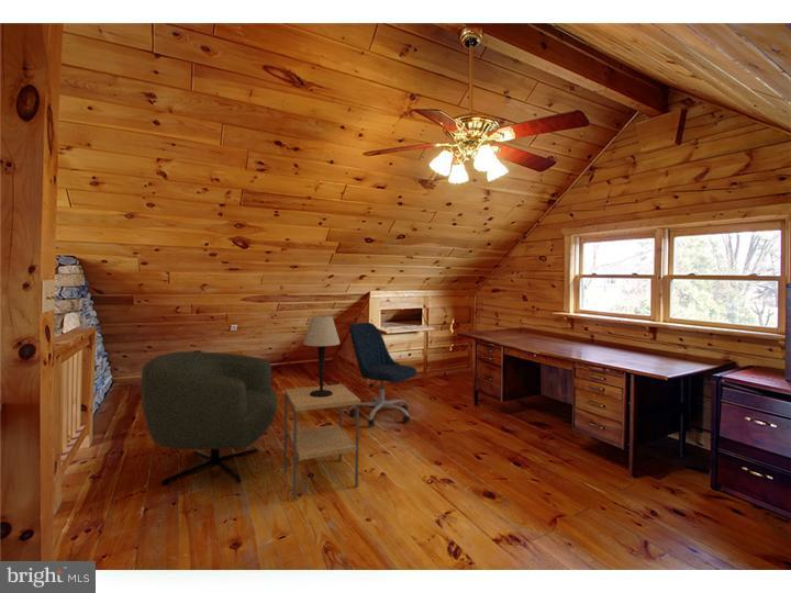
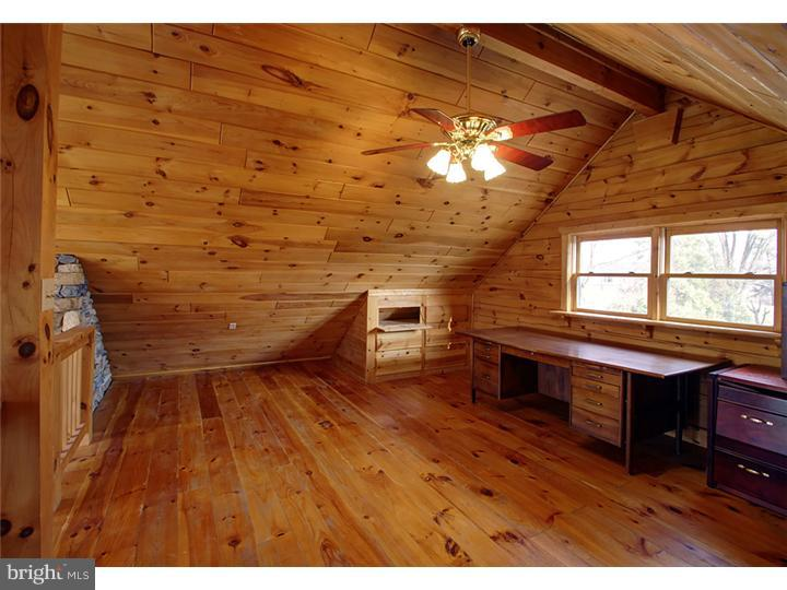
- side table (320, 437)
- table lamp (321, 355)
- office chair (382, 370)
- armchair (213, 411)
